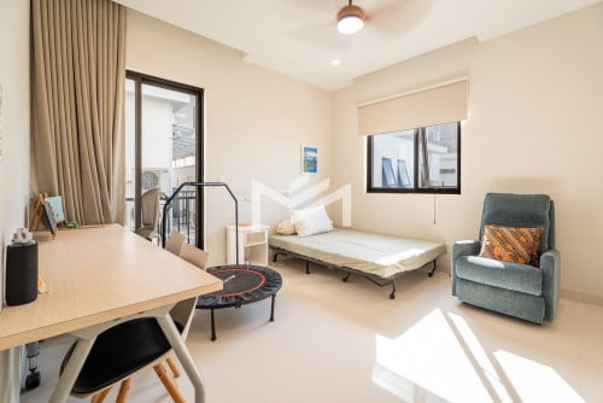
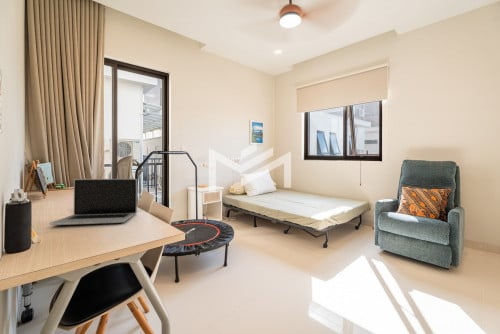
+ laptop (97, 199)
